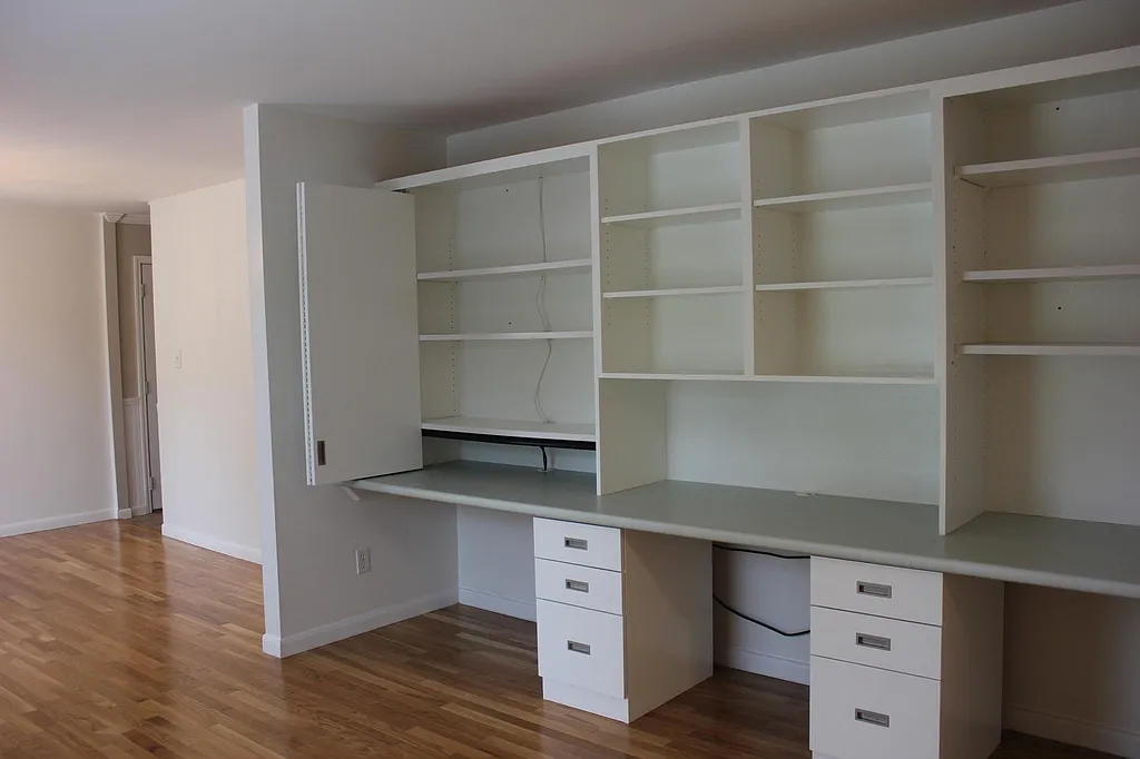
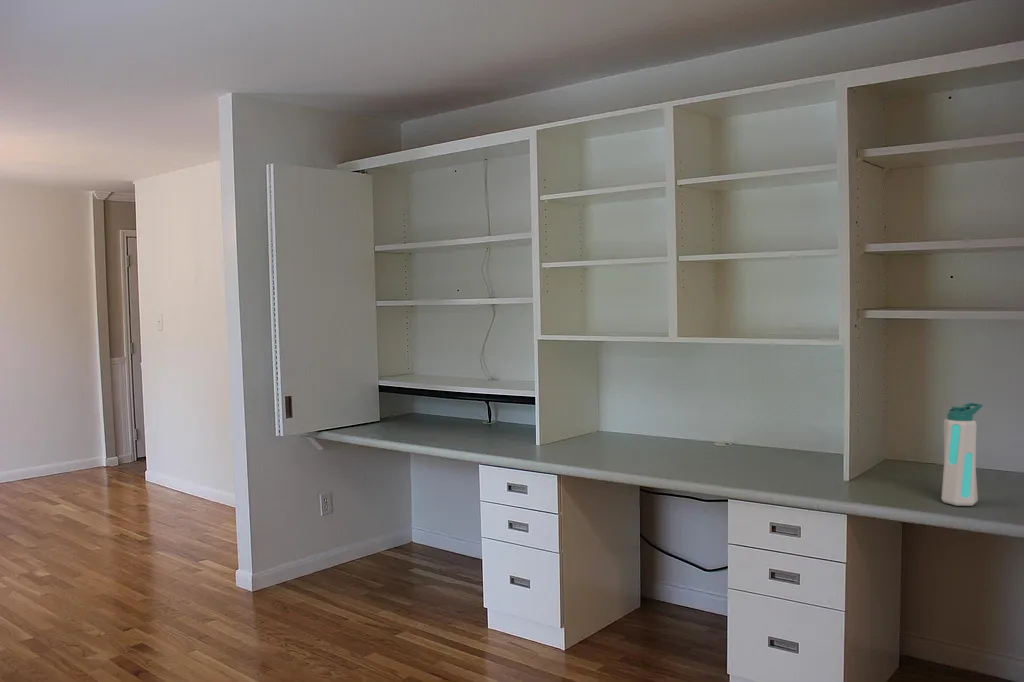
+ water bottle (961, 453)
